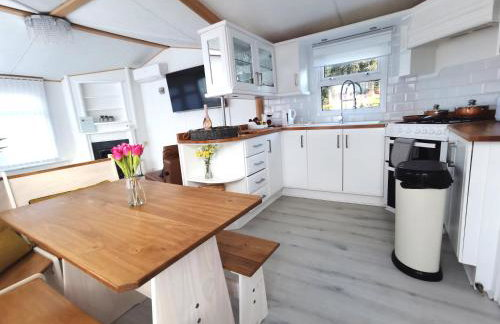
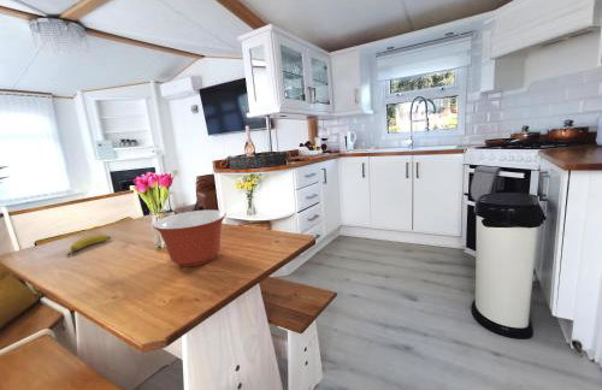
+ banana (85, 243)
+ mixing bowl (193, 238)
